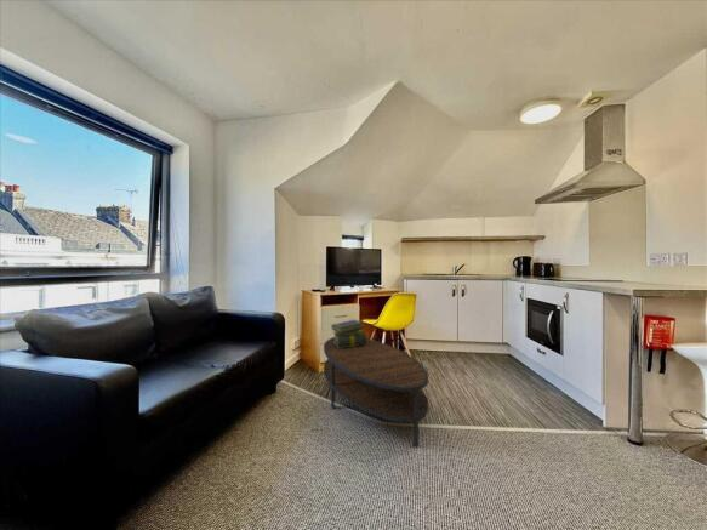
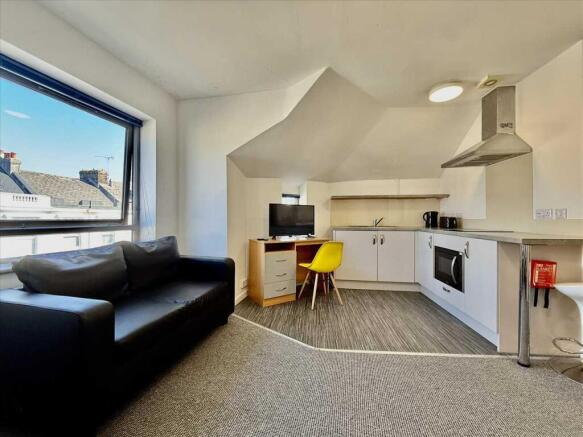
- coffee table (367, 377)
- stack of books (348, 332)
